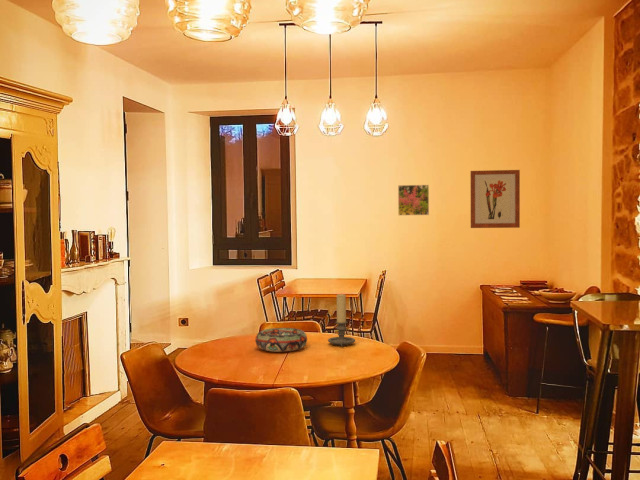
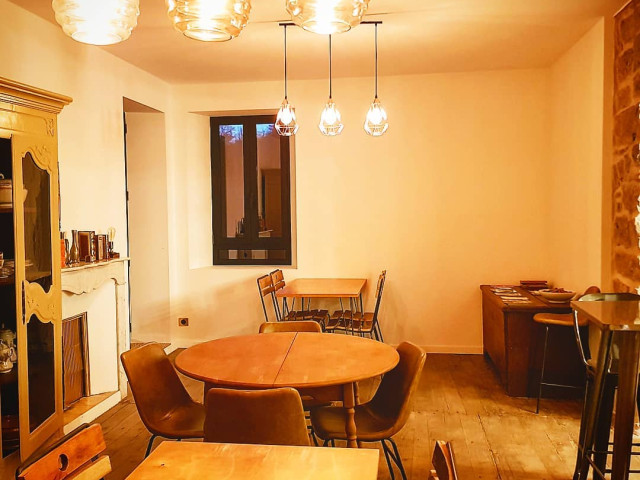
- candle holder (341, 319)
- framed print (413, 200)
- wall art (494, 199)
- decorative bowl (281, 339)
